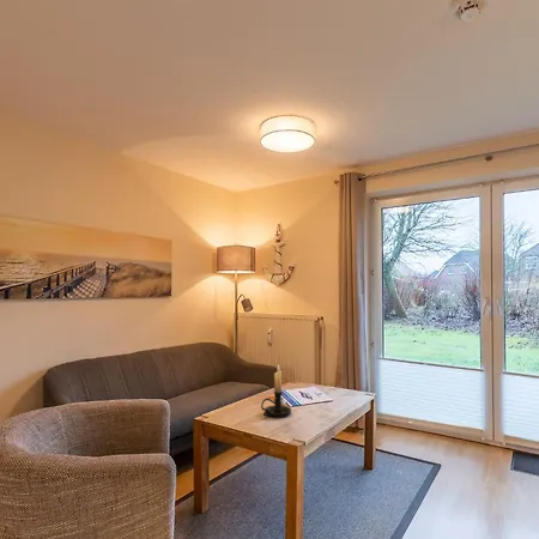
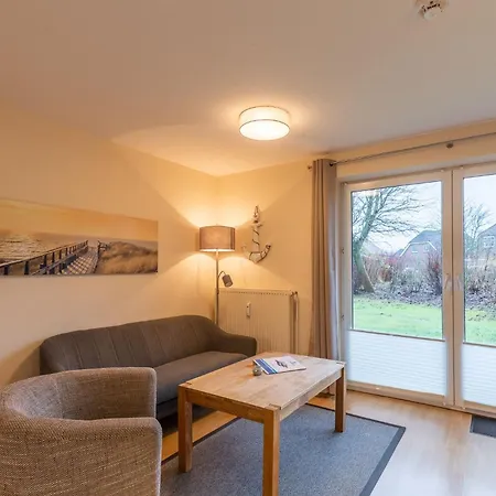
- candle holder (274, 388)
